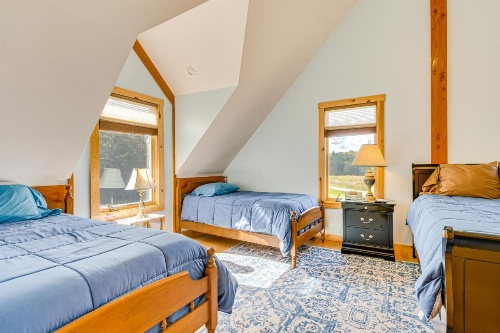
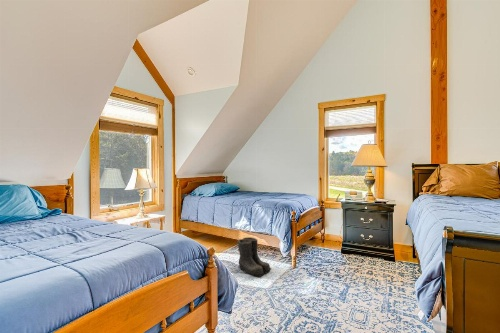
+ boots (253, 255)
